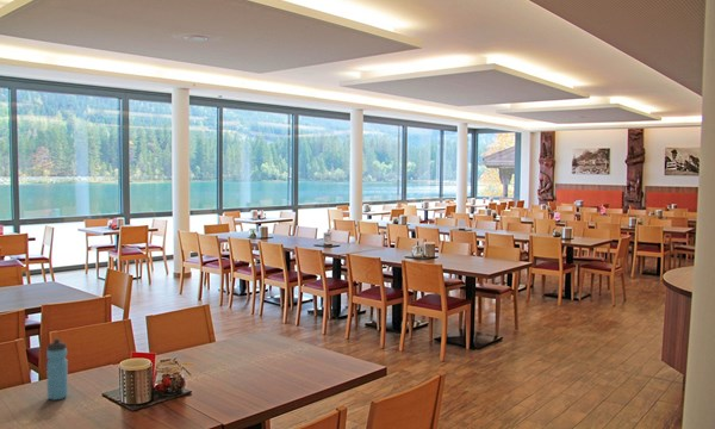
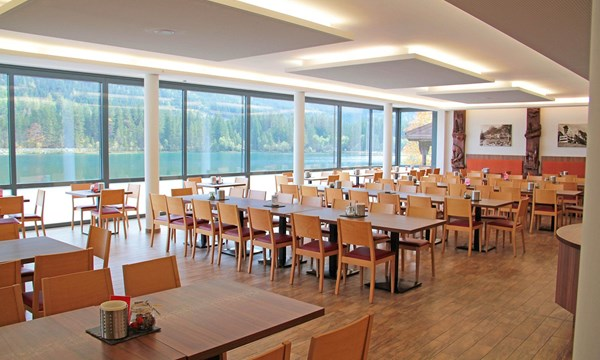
- water bottle (57, 367)
